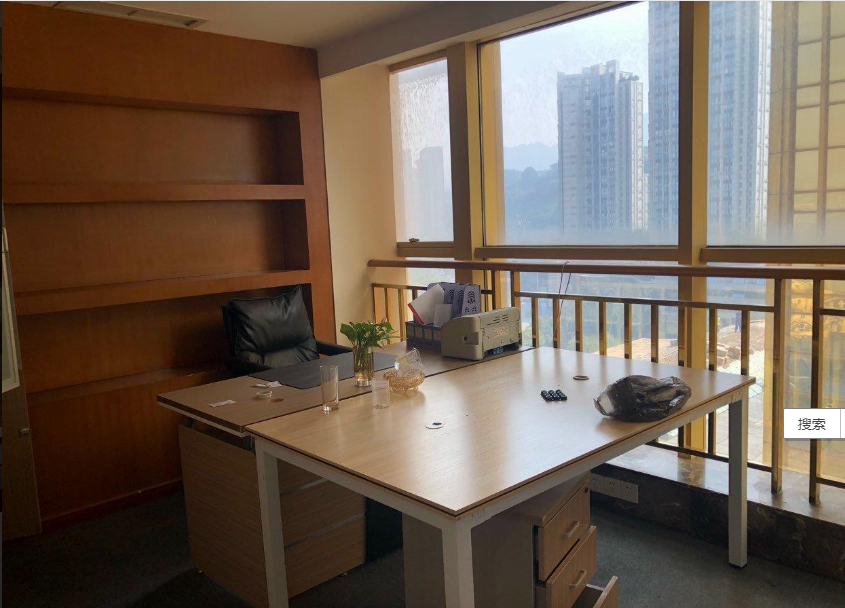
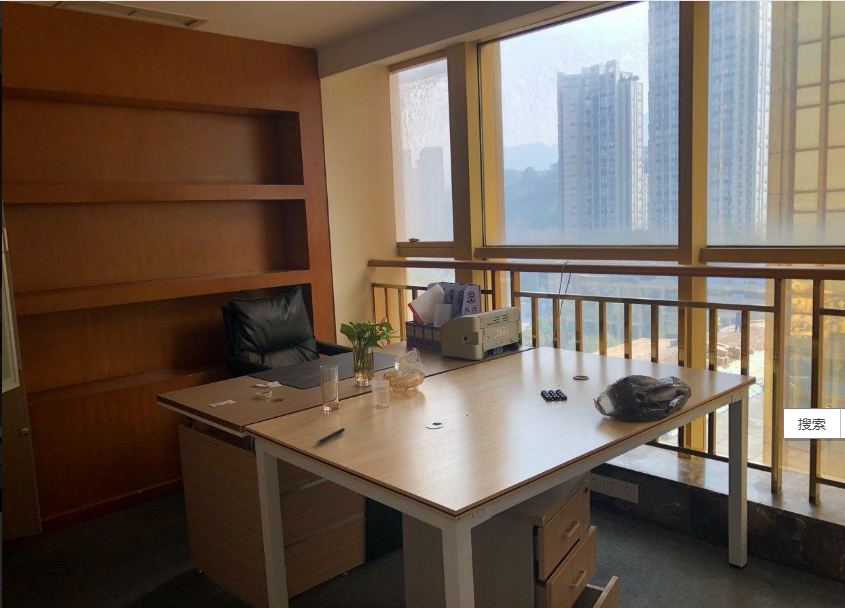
+ pen (330, 436)
